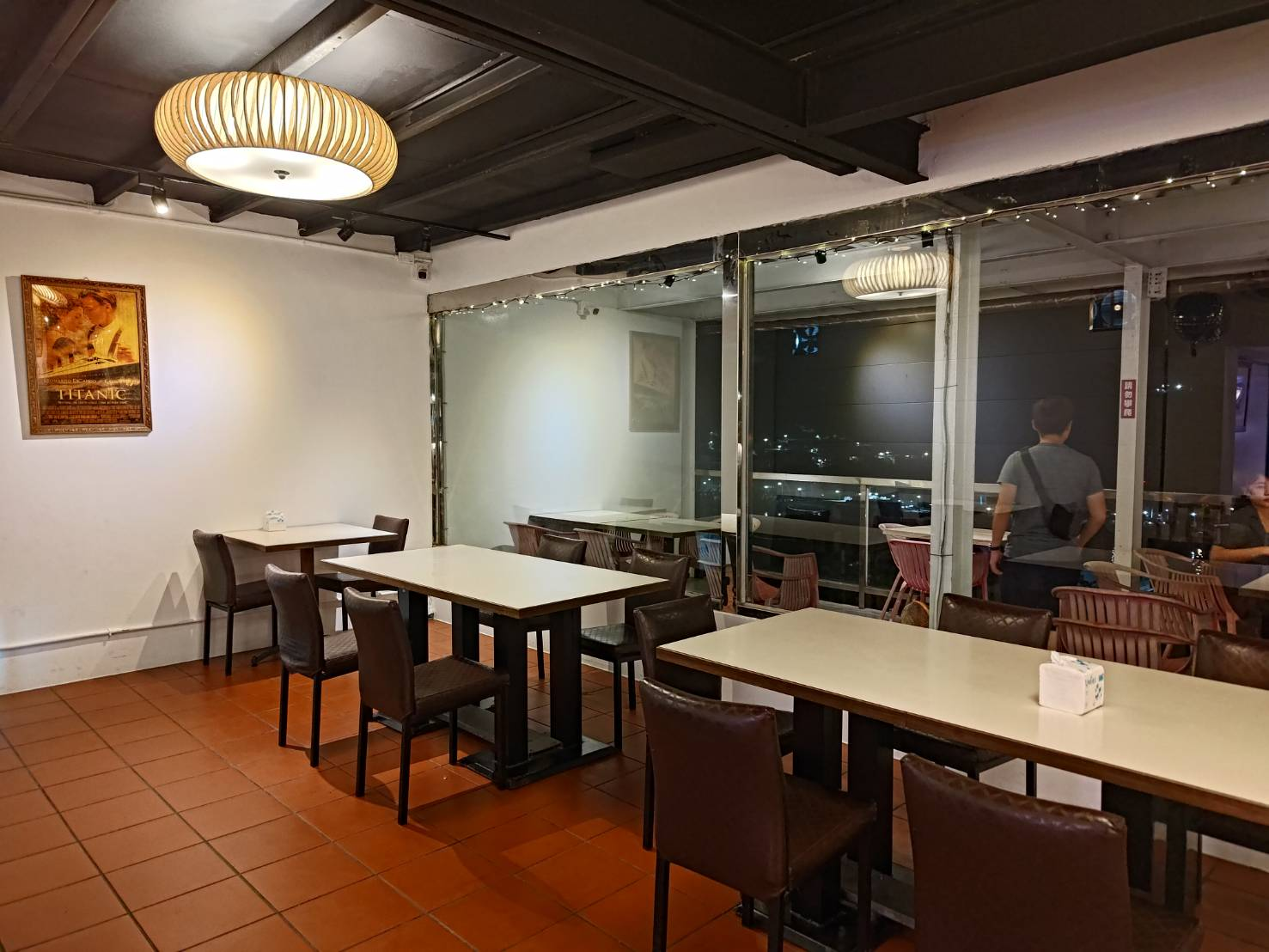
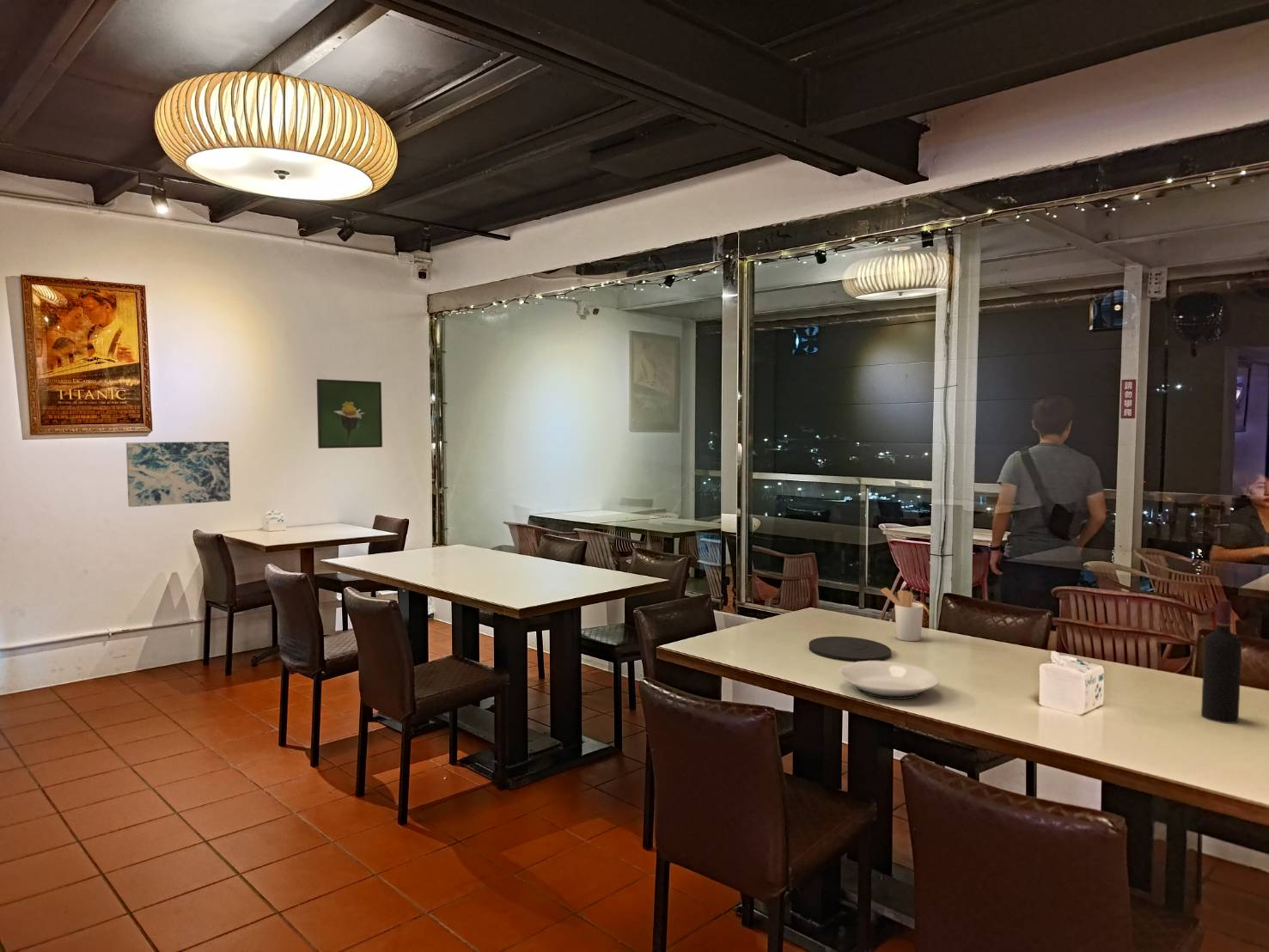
+ utensil holder (901, 613)
+ plate (888, 681)
+ wine bottle (1222, 660)
+ plate (849, 645)
+ wall art (180, 473)
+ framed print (350, 414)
